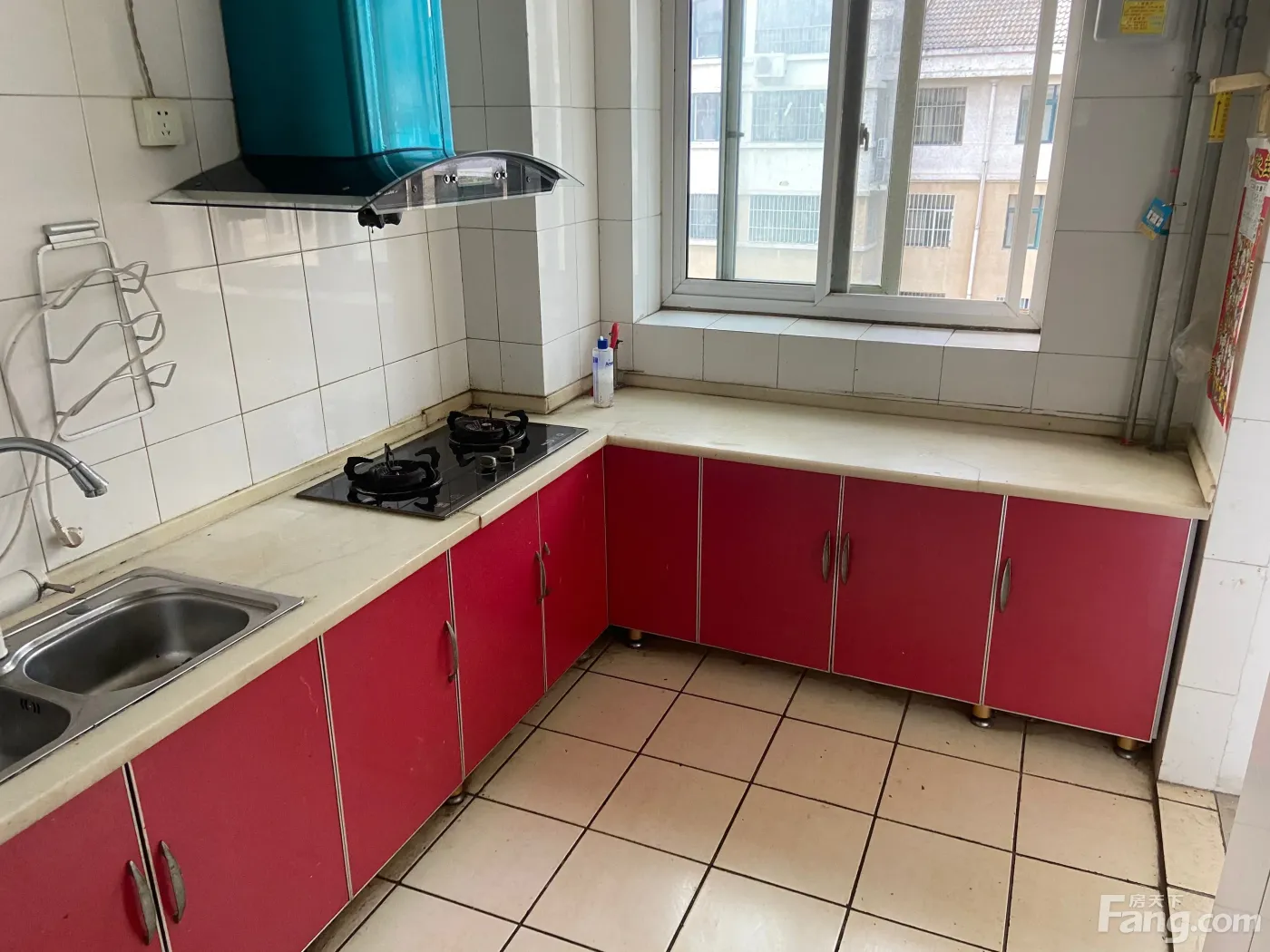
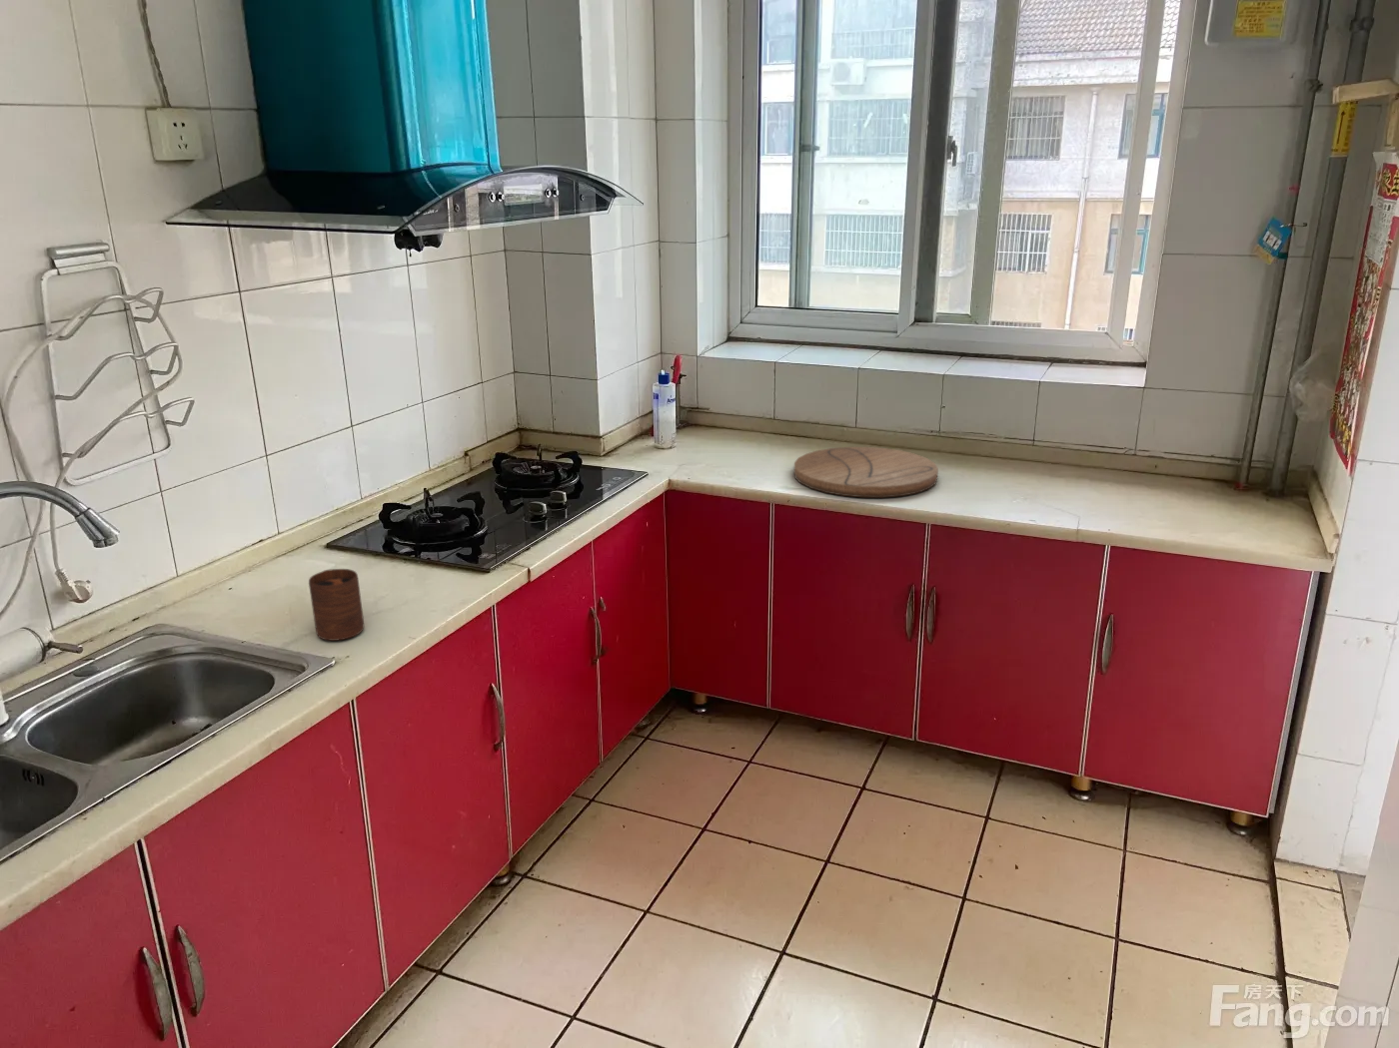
+ cutting board (865, 470)
+ cup (333, 602)
